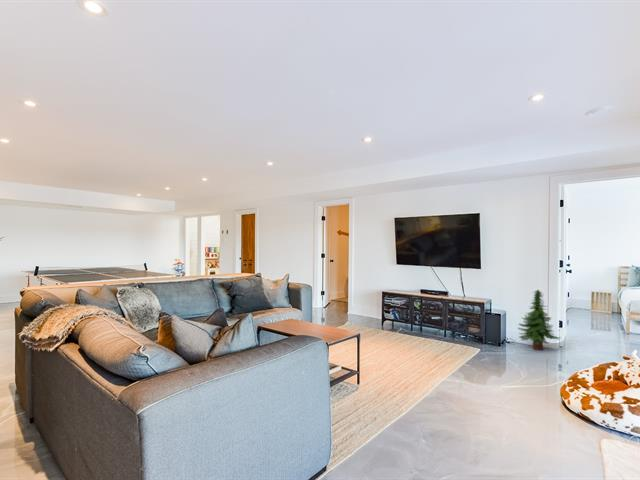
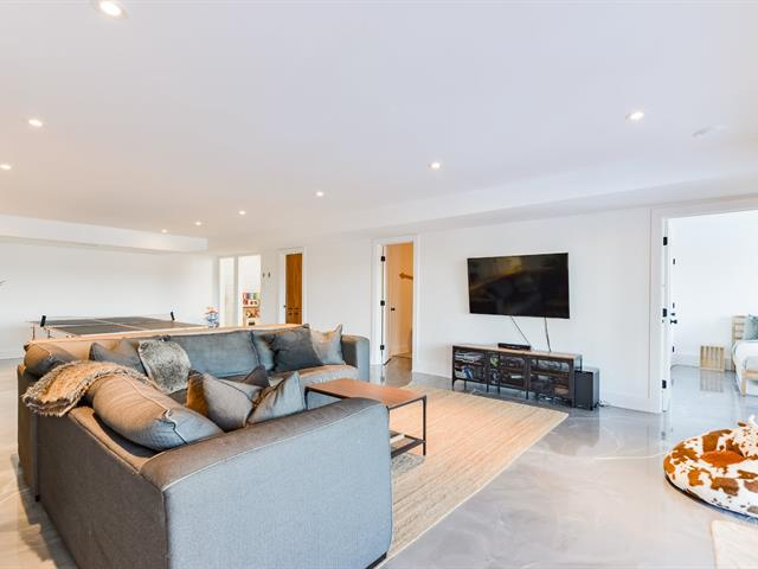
- tree (538, 319)
